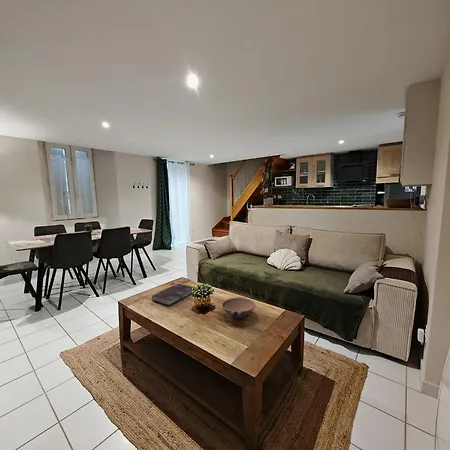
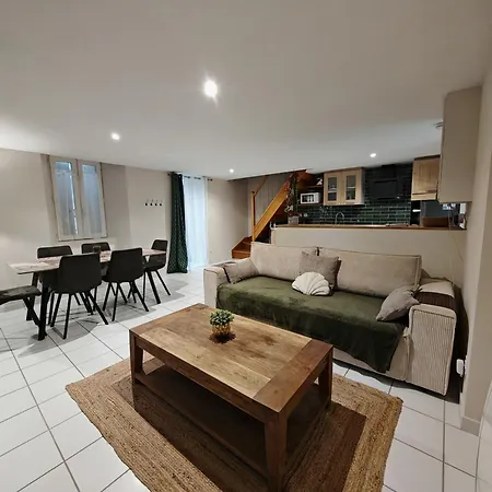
- book (174, 293)
- bowl (238, 309)
